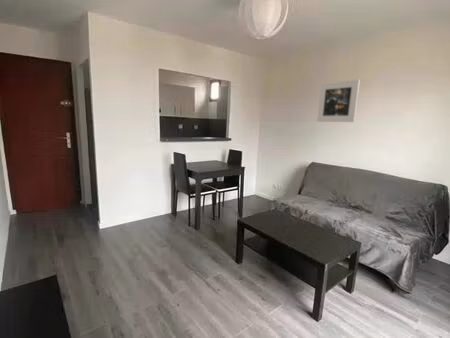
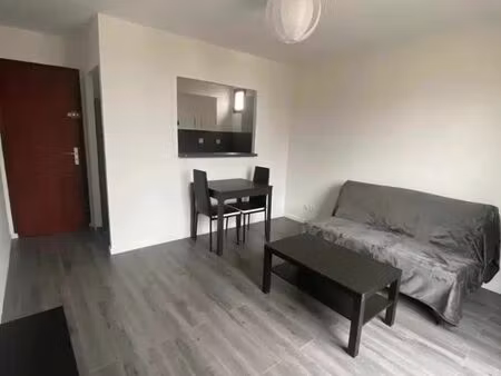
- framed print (336, 102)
